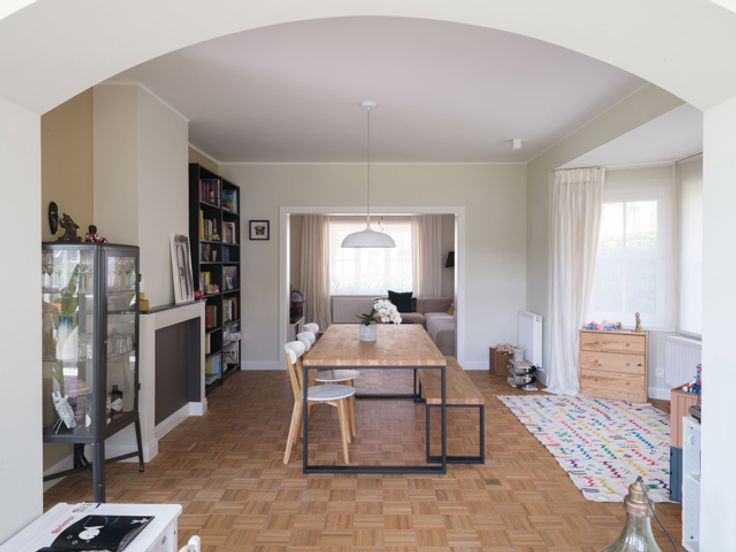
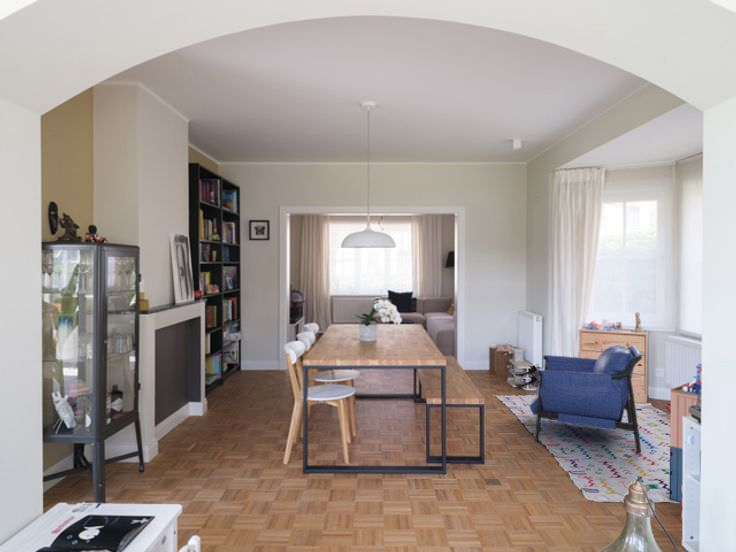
+ armchair (583, 389)
